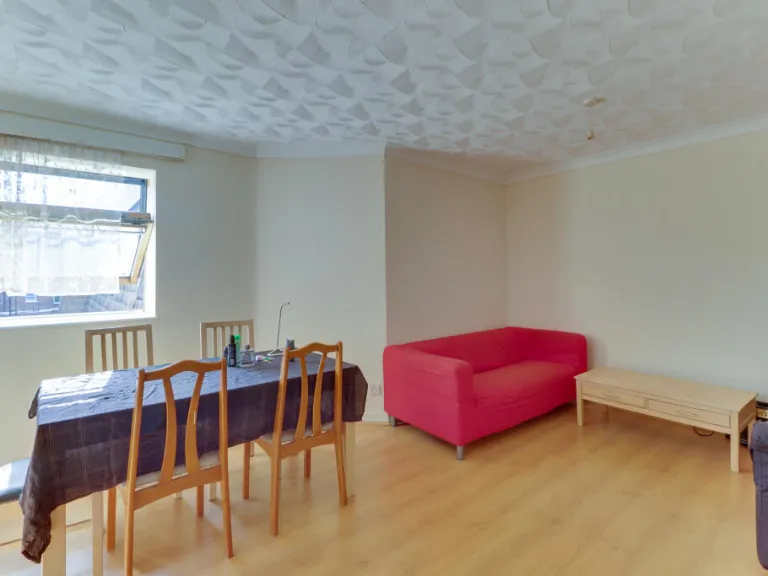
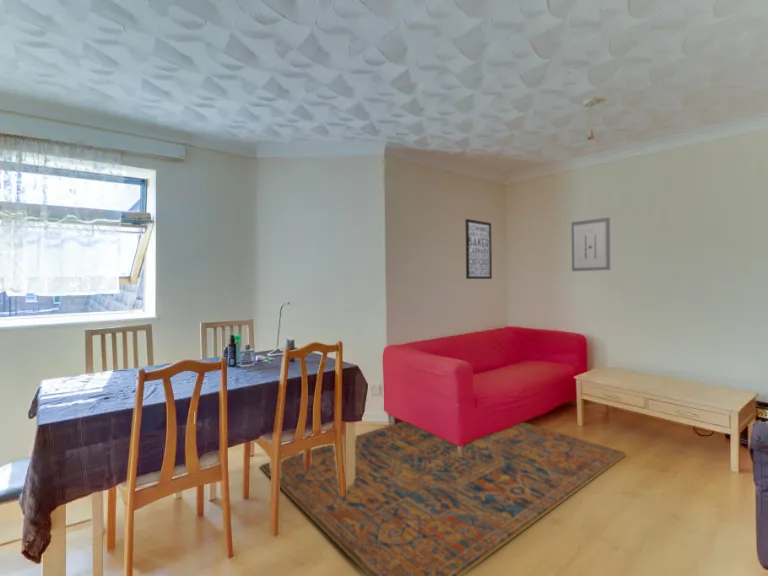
+ rug (447, 459)
+ wall art (590, 245)
+ wall art (479, 250)
